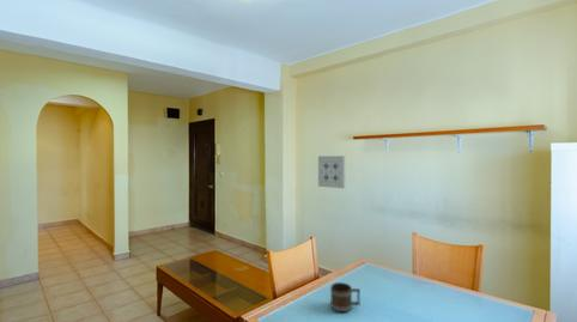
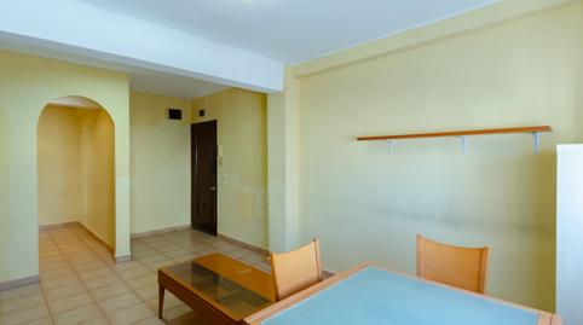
- mug (345, 297)
- wall art (330, 171)
